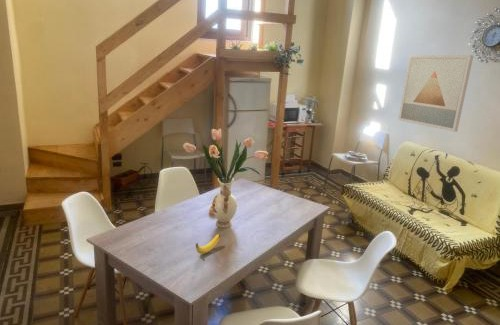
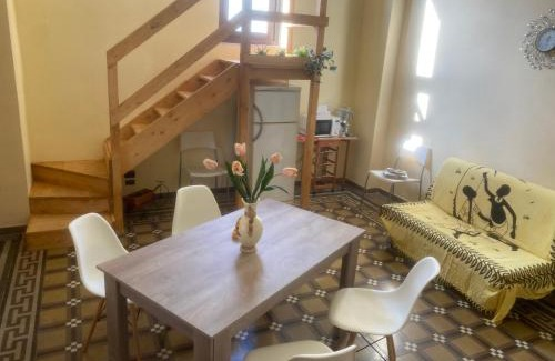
- wall art (432, 91)
- banana (207, 244)
